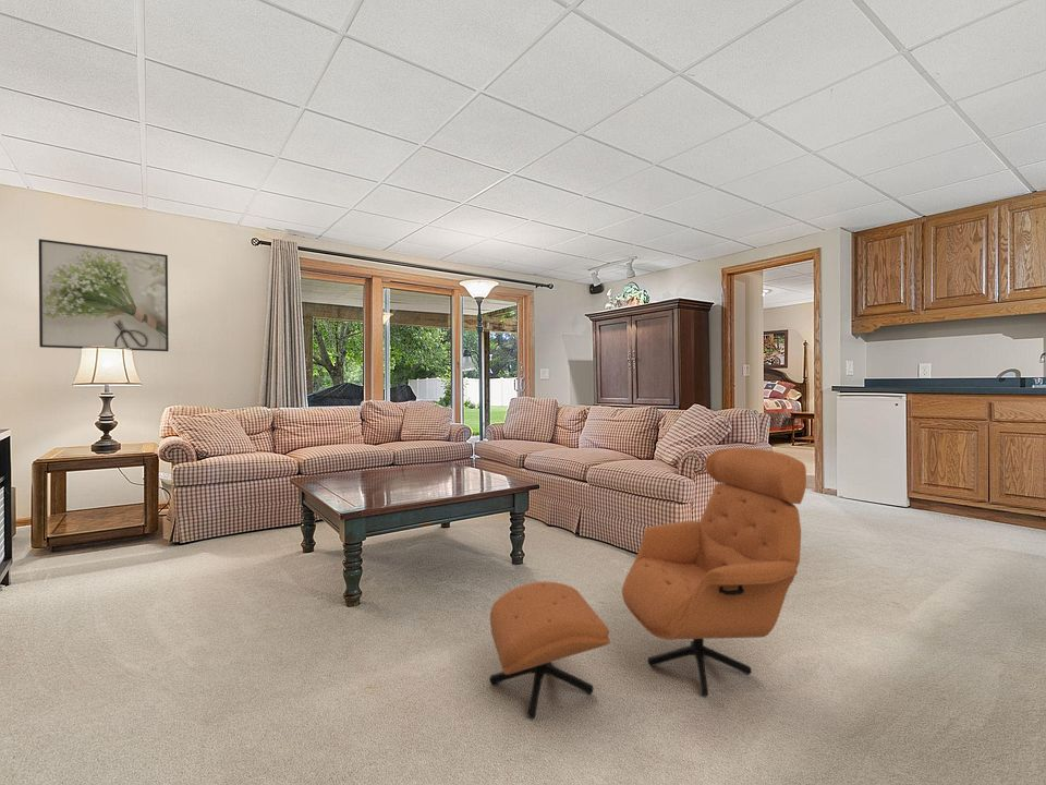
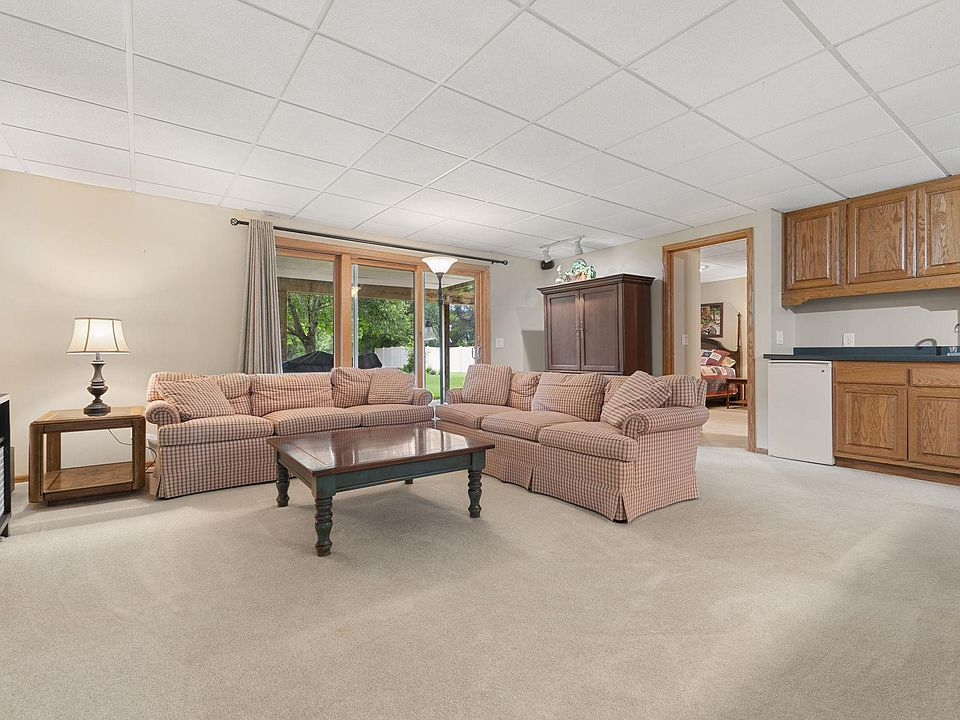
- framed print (107, 298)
- armchair (643, 565)
